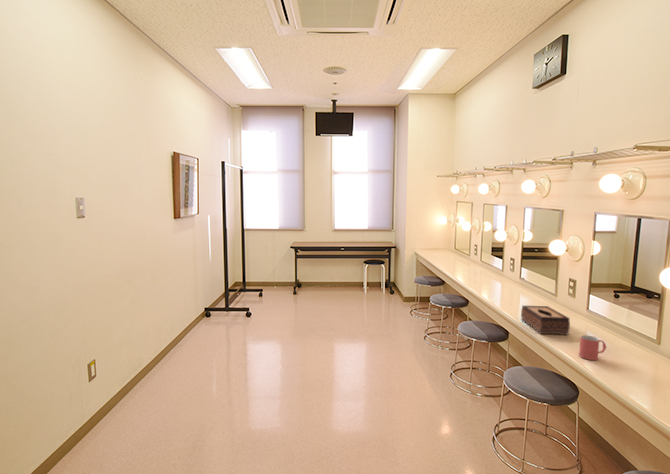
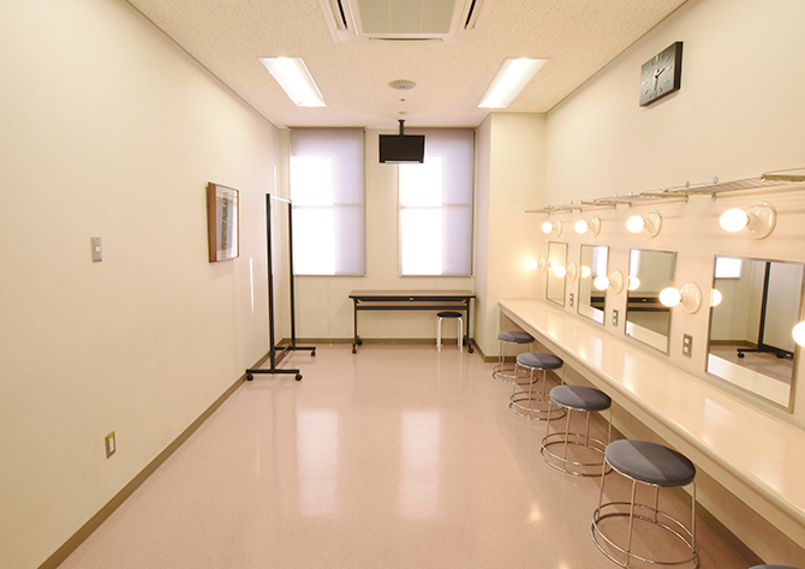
- mug (593, 347)
- tissue box (544, 319)
